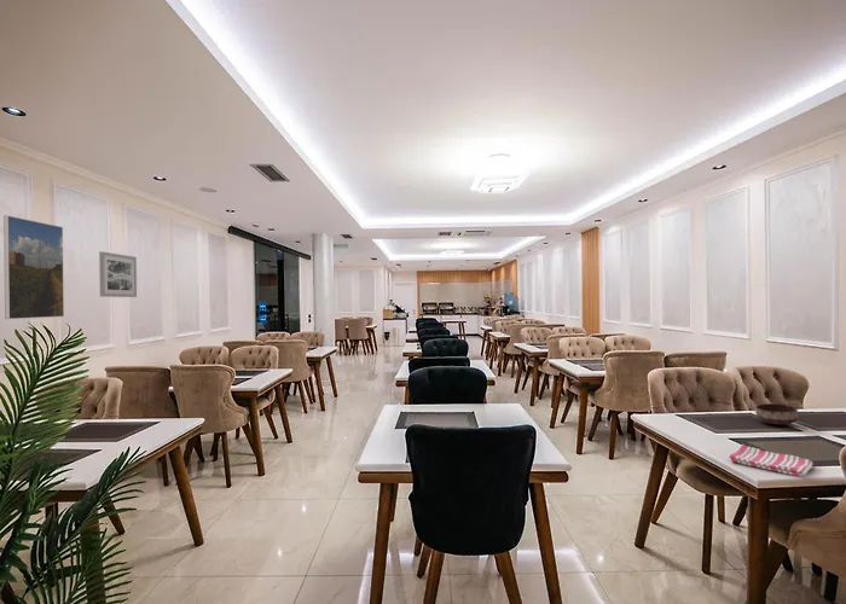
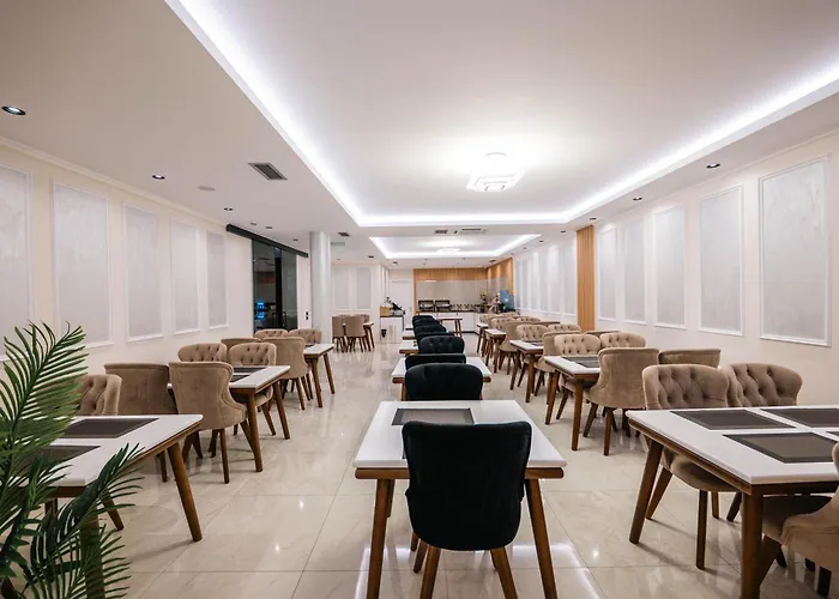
- wall art (118, 275)
- dish towel (770, 459)
- bowl (776, 414)
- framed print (35, 269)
